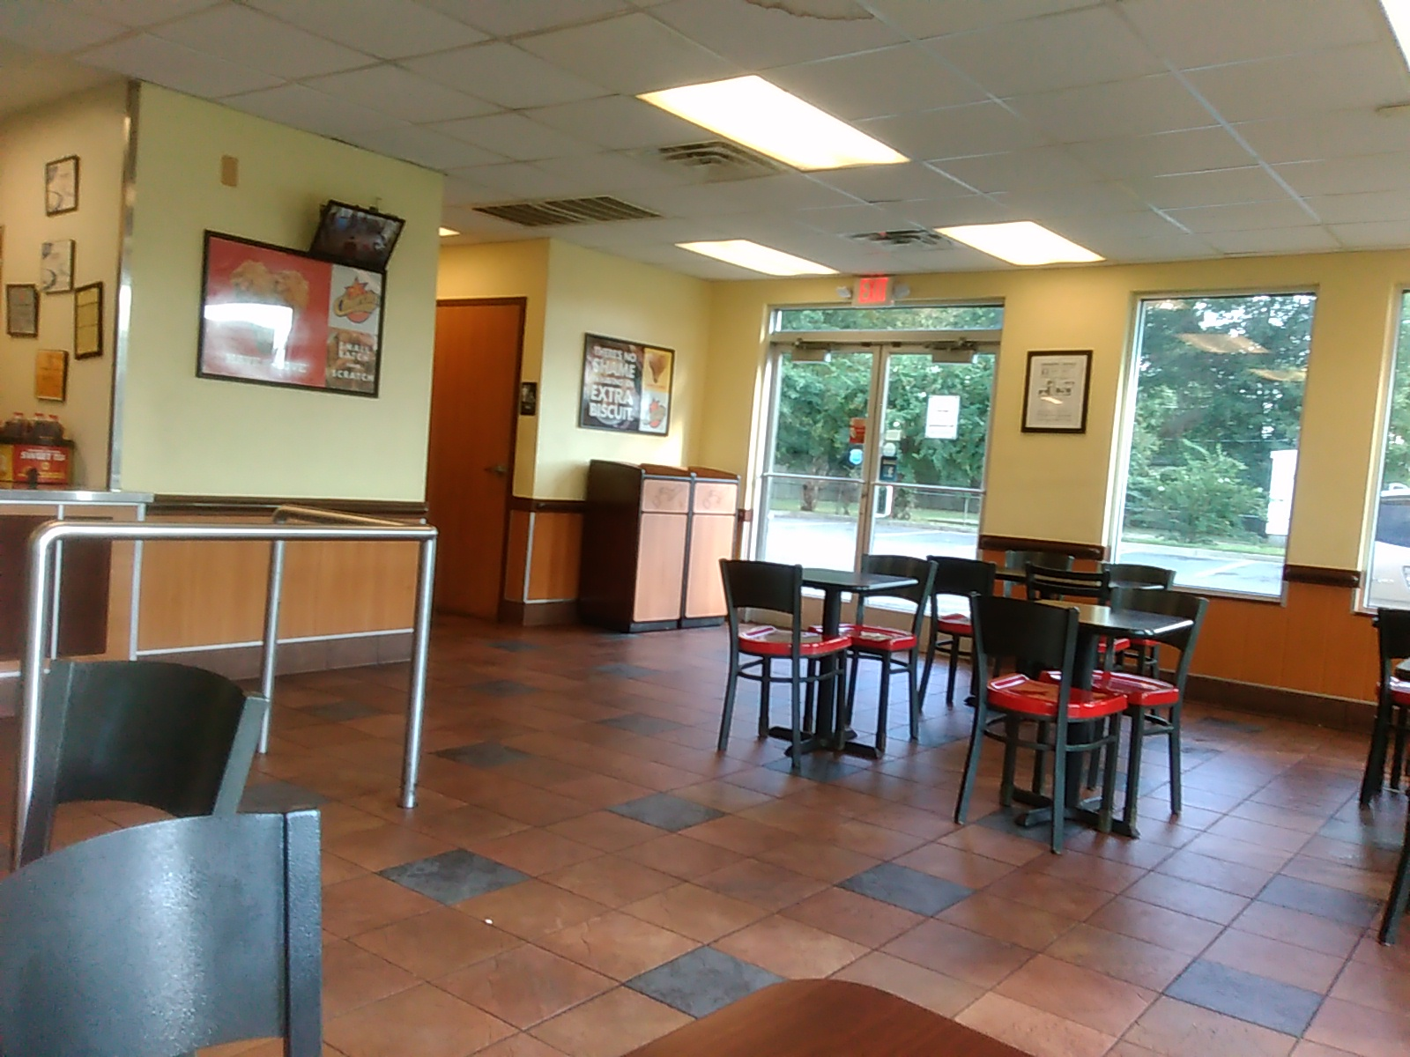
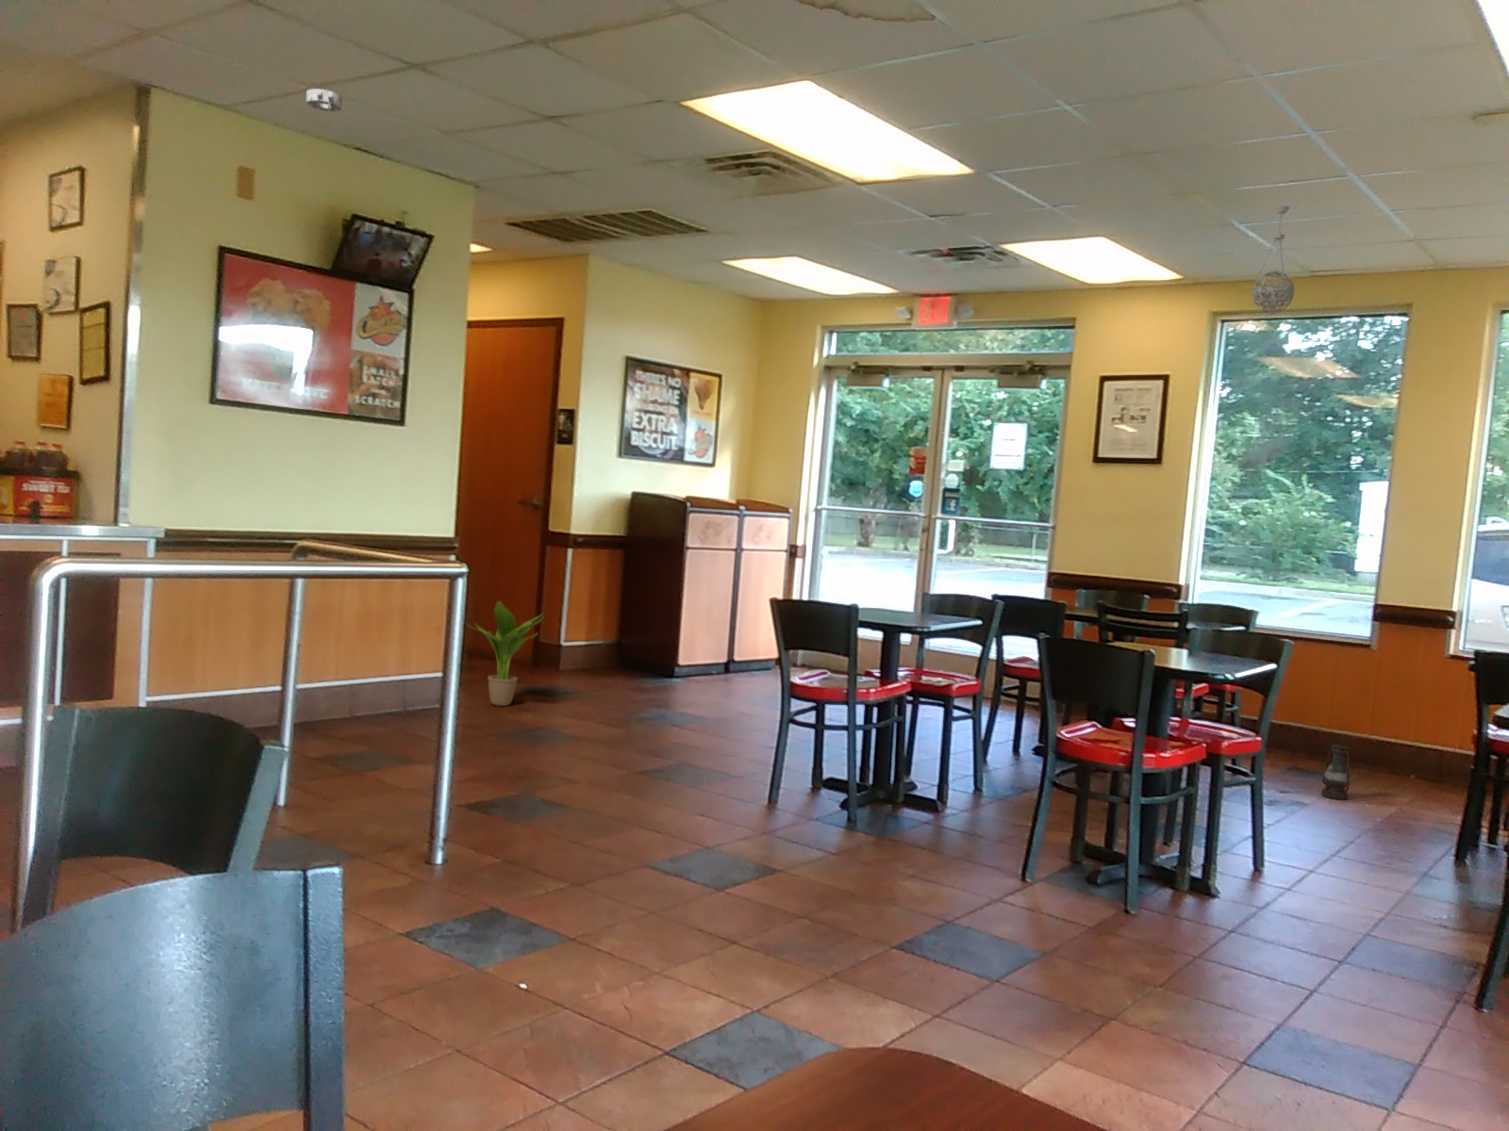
+ pendant light (1276, 261)
+ smoke detector (323, 99)
+ lantern (1338, 766)
+ potted plant (512, 651)
